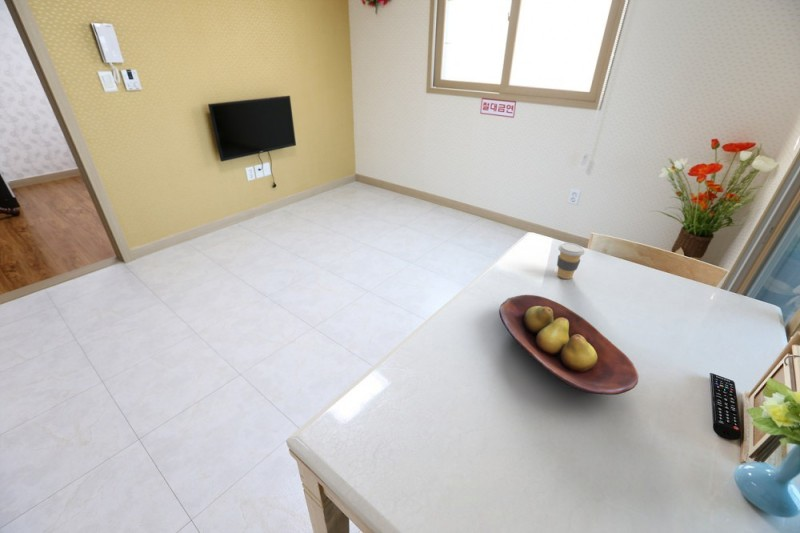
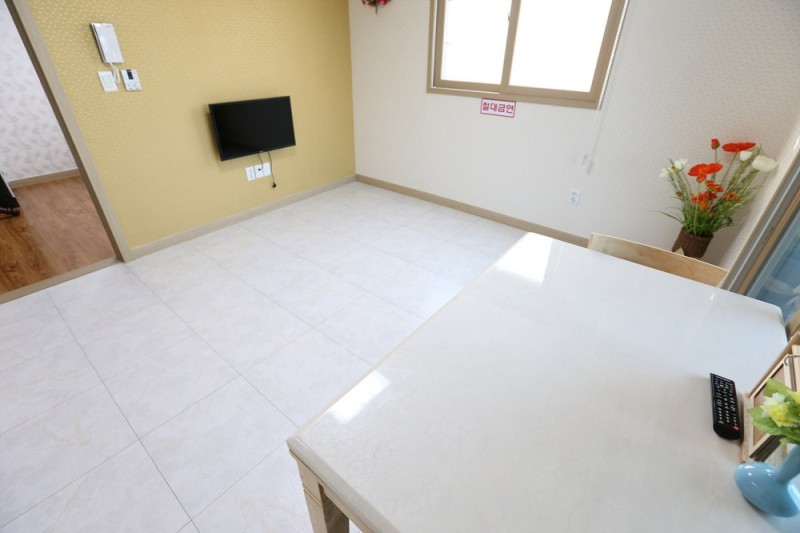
- coffee cup (568, 261)
- fruit bowl (560, 337)
